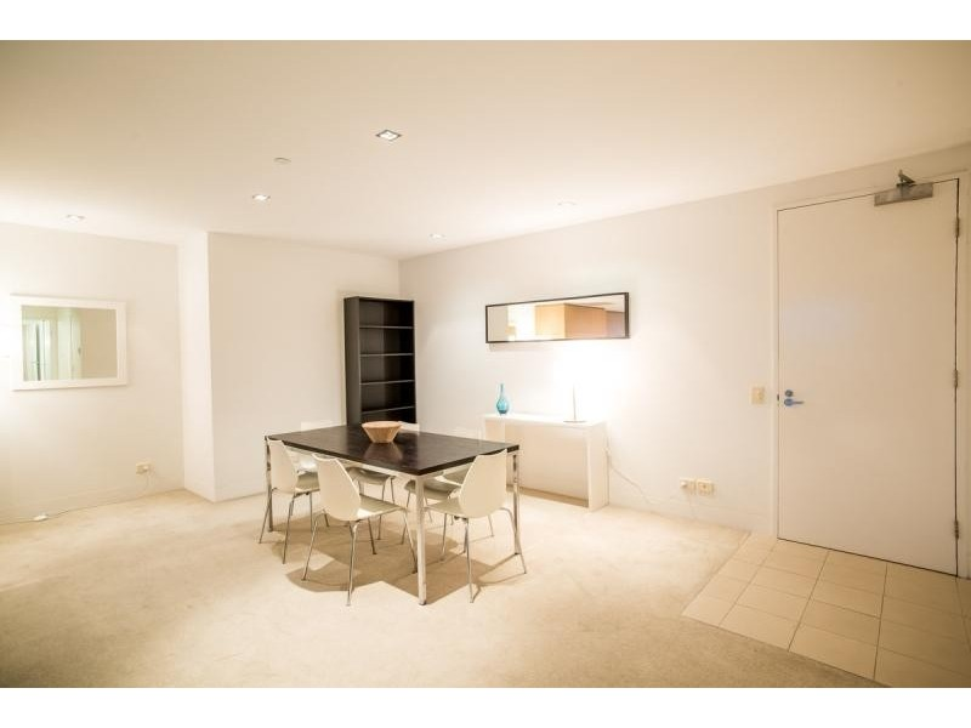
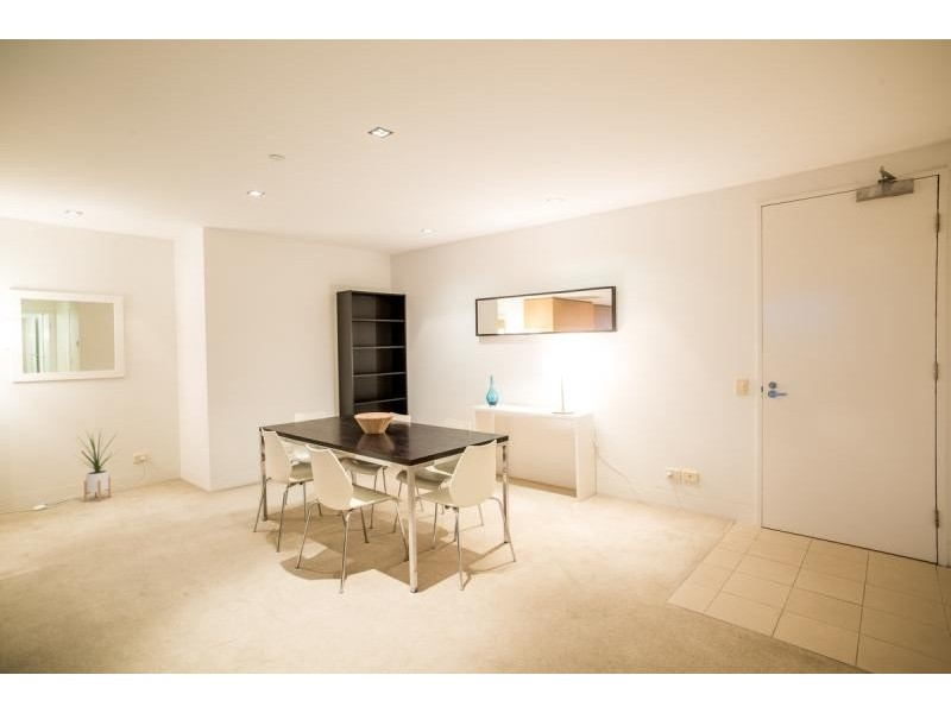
+ house plant (97, 463)
